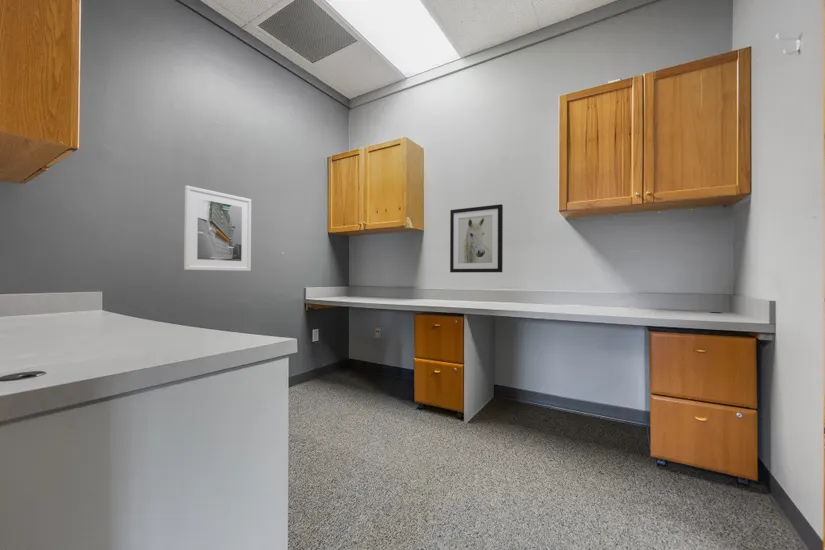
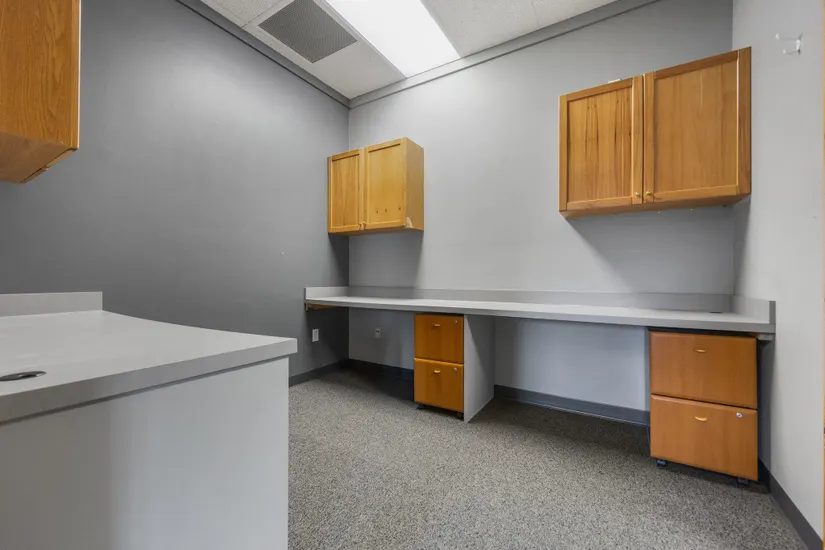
- wall art (475, 239)
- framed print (220, 231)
